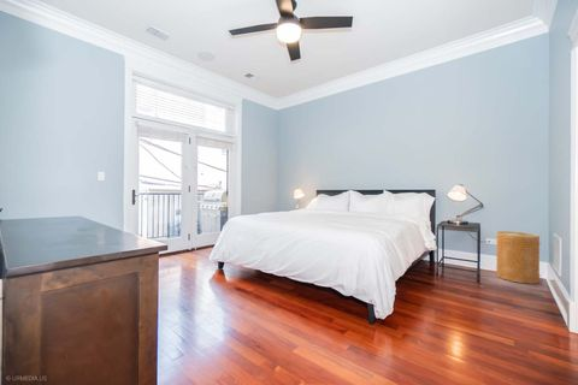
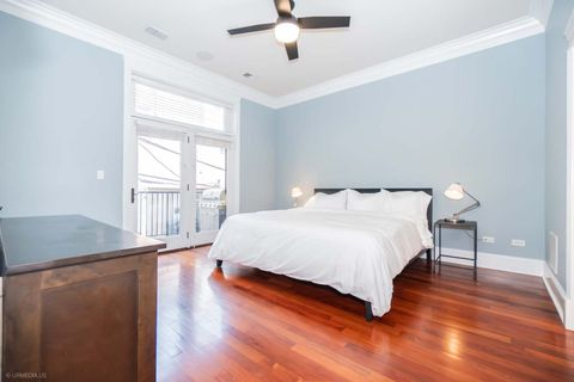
- basket (517, 255)
